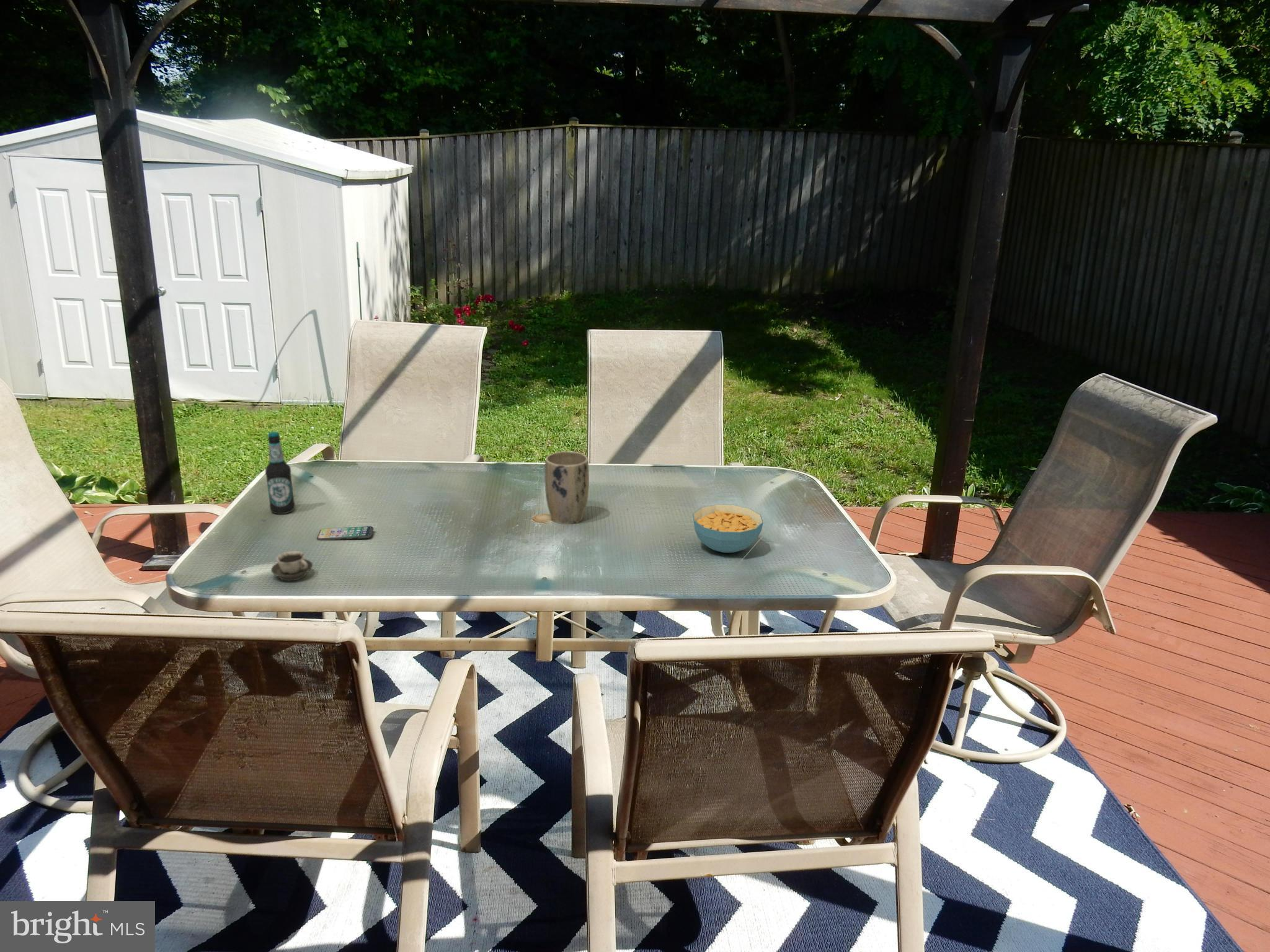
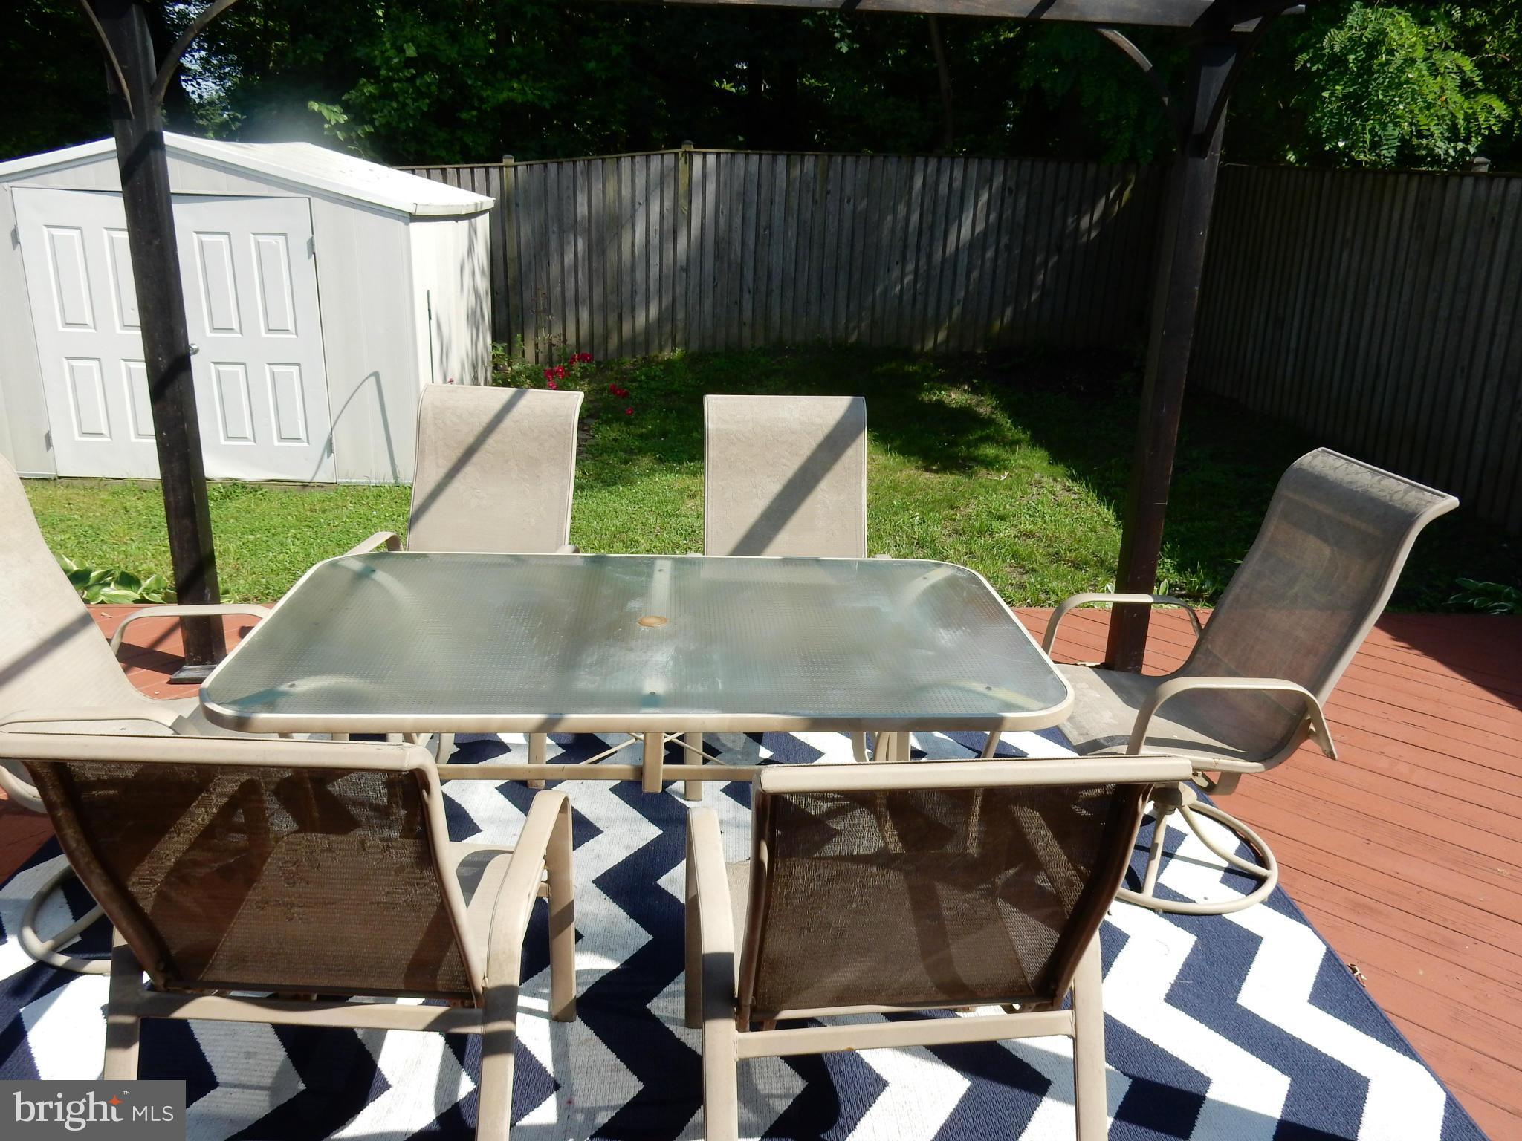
- bottle (278, 472)
- cereal bowl (727, 534)
- plant pot (567, 488)
- smartphone (345, 533)
- cup (291, 566)
